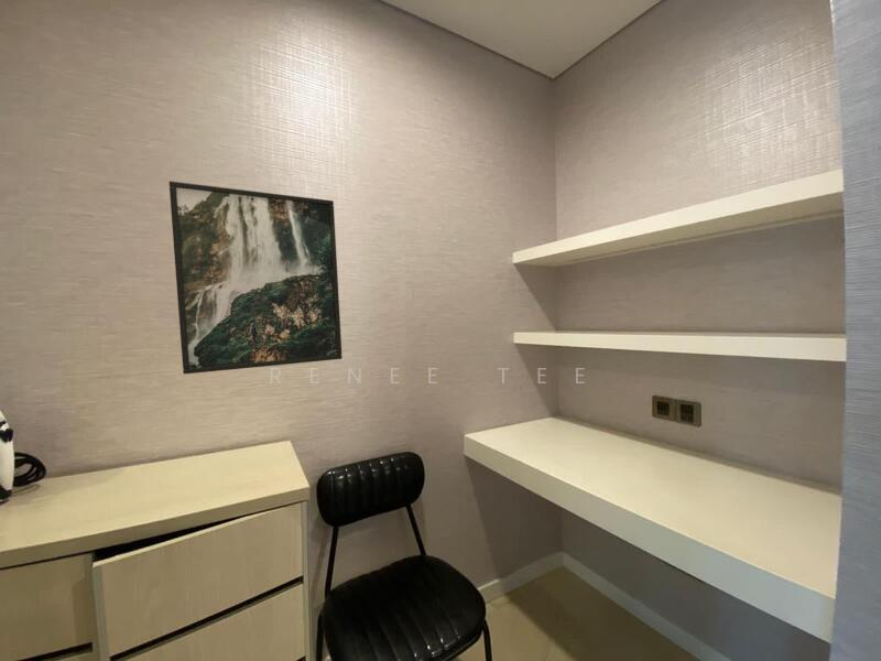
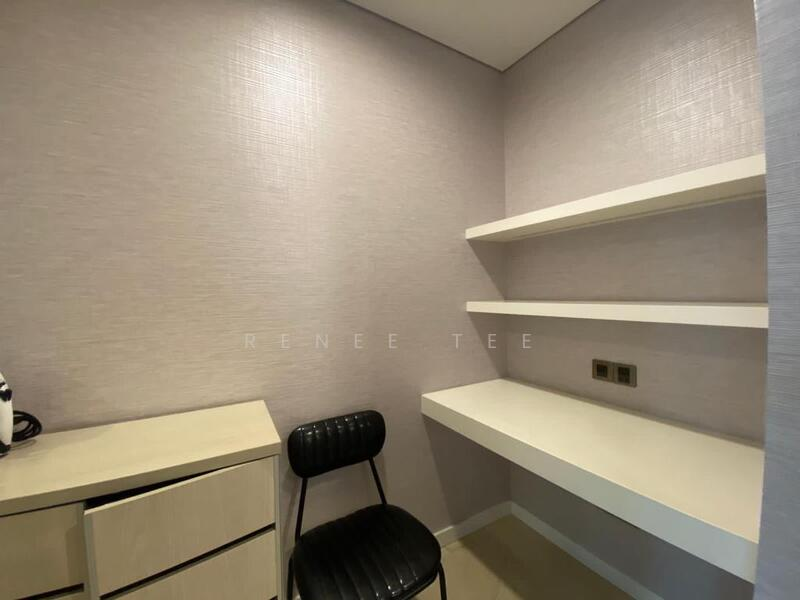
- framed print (264, 280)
